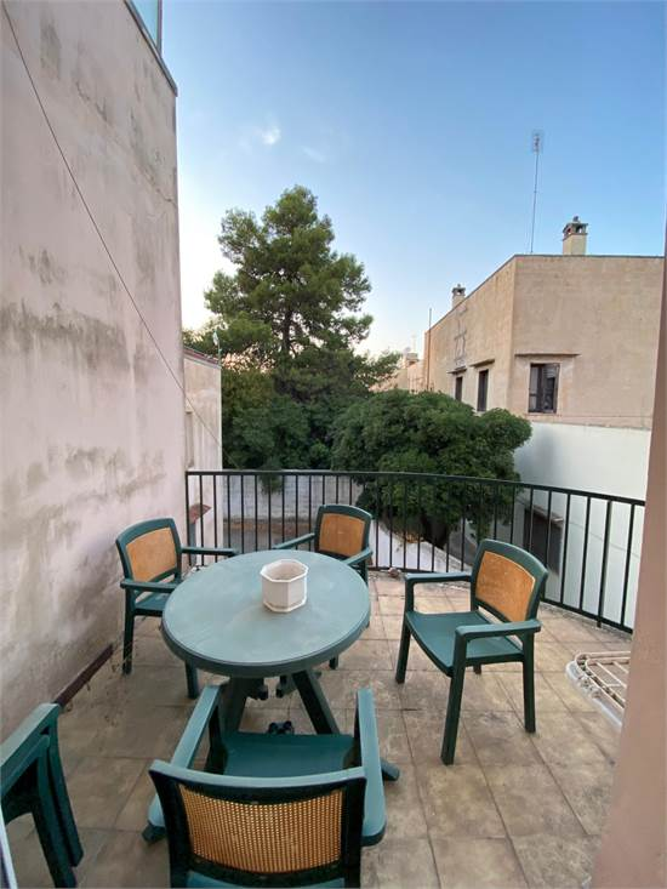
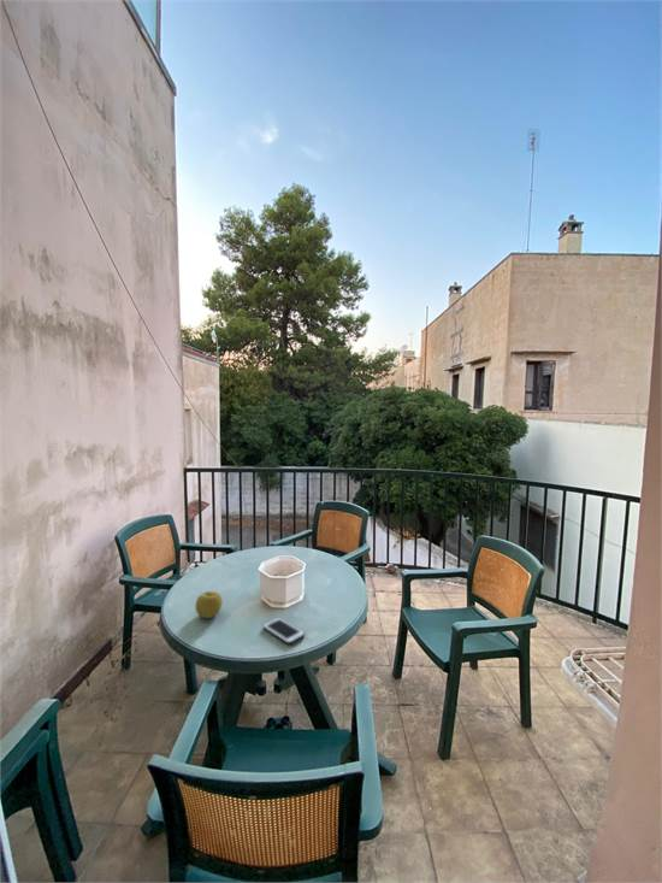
+ fruit (208, 604)
+ cell phone (283, 630)
